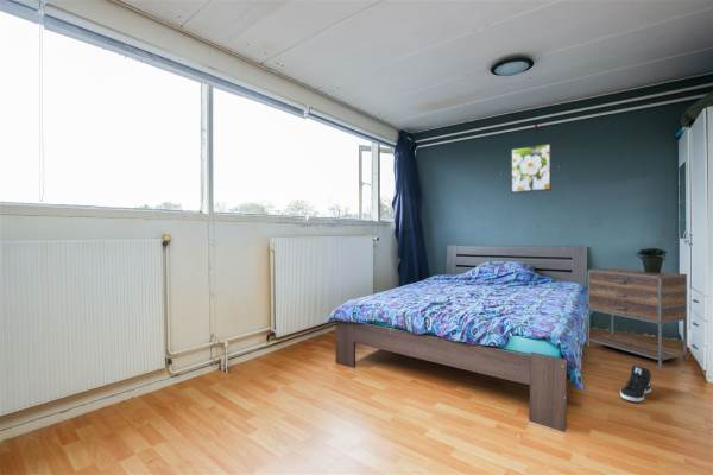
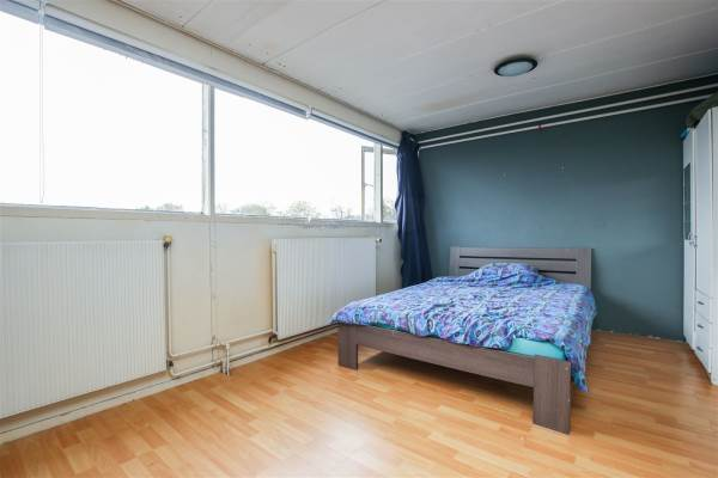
- sneaker (635, 380)
- nightstand (632, 312)
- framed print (530, 169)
- potted plant (652, 249)
